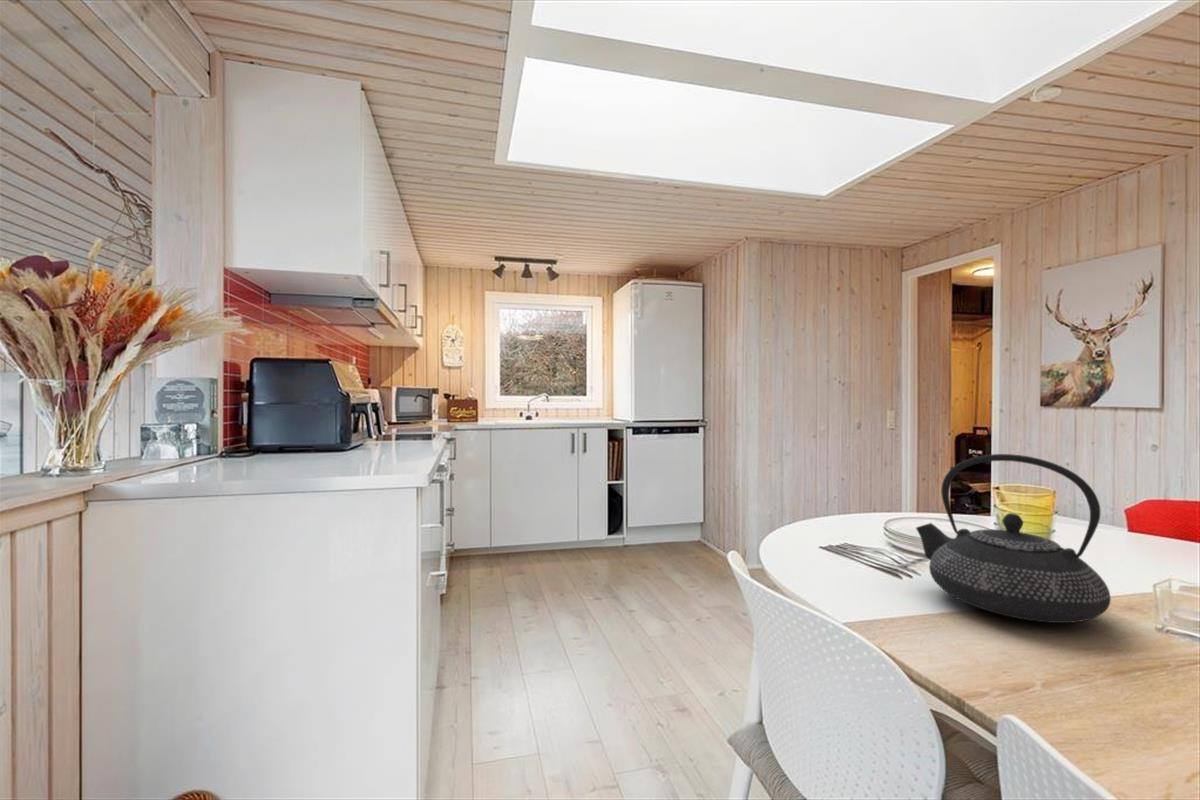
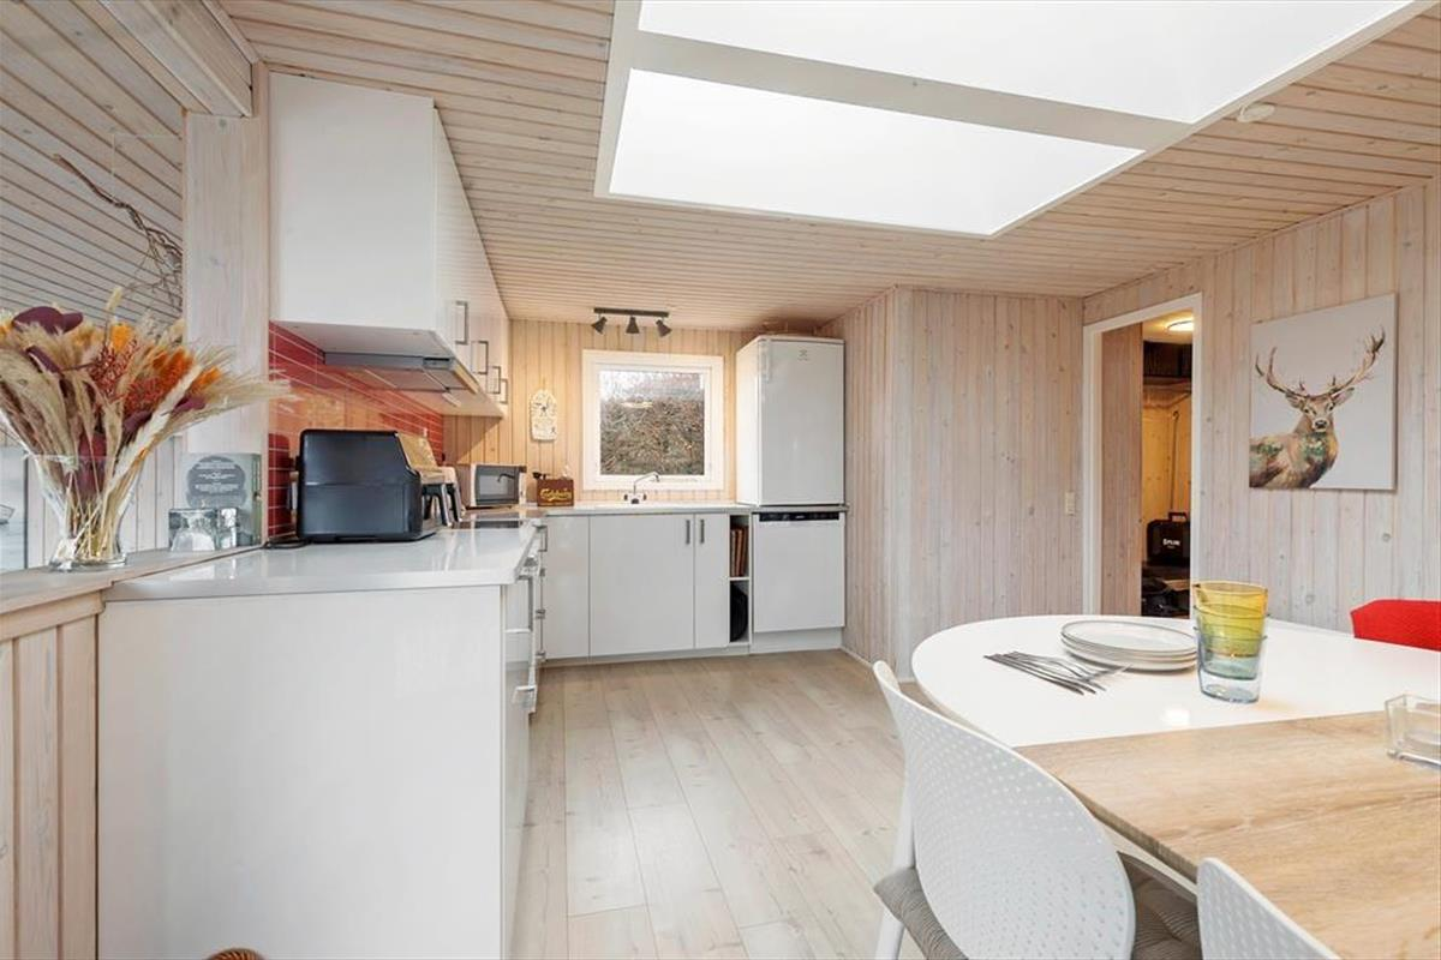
- teapot (1001, 530)
